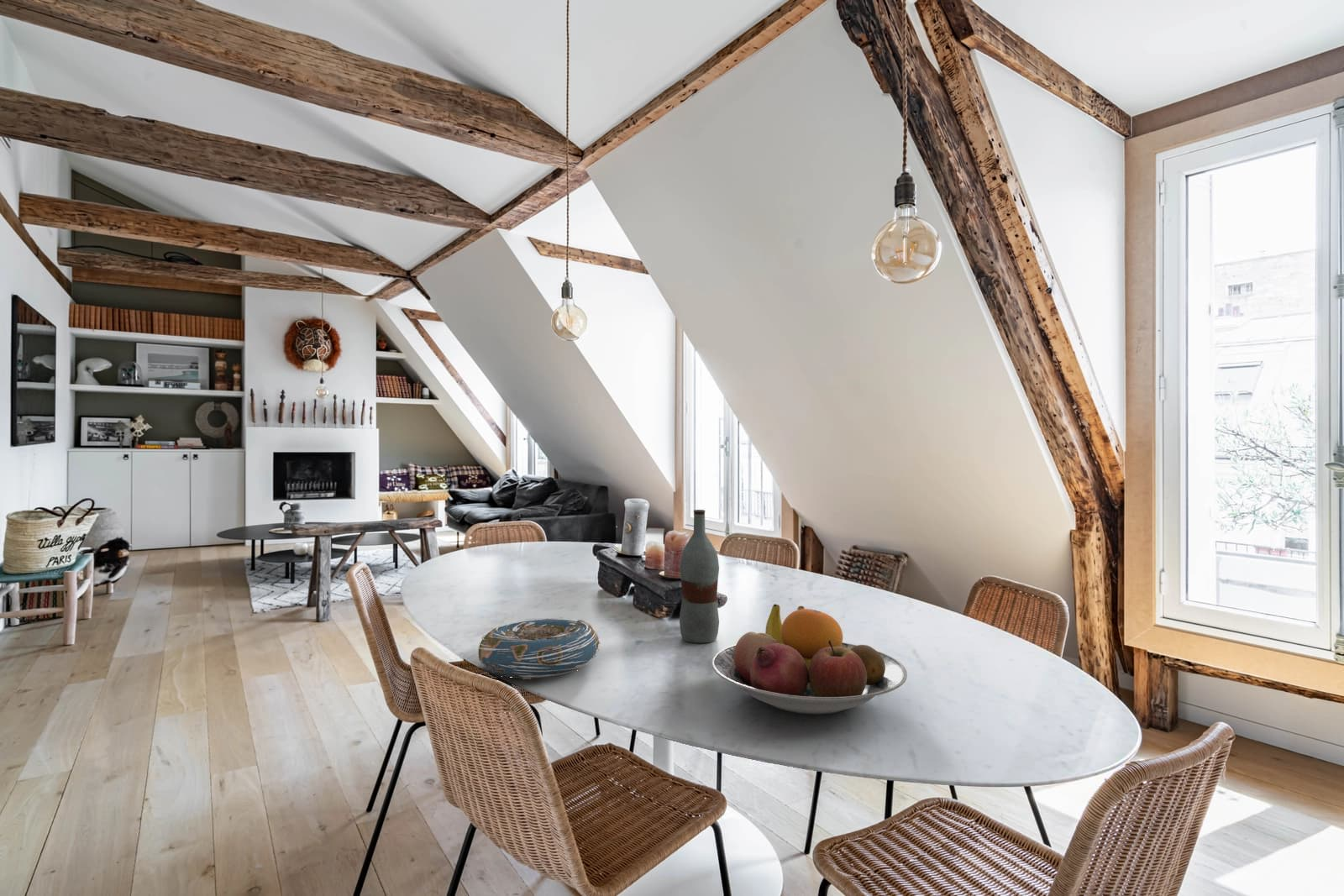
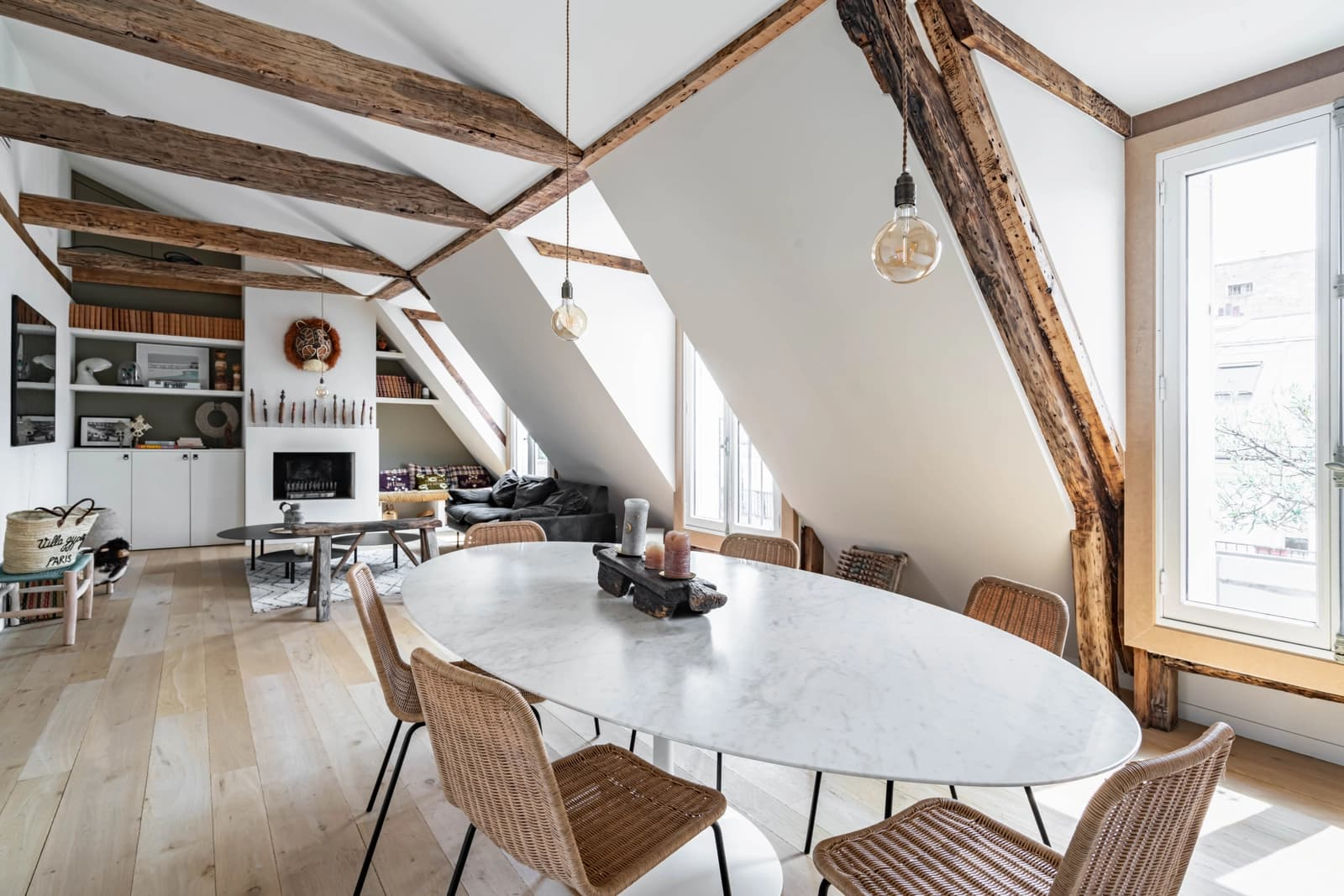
- fruit bowl (806, 656)
- decorative bowl (539, 645)
- bottle (699, 574)
